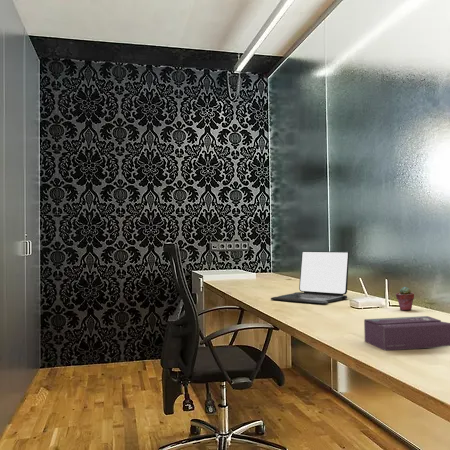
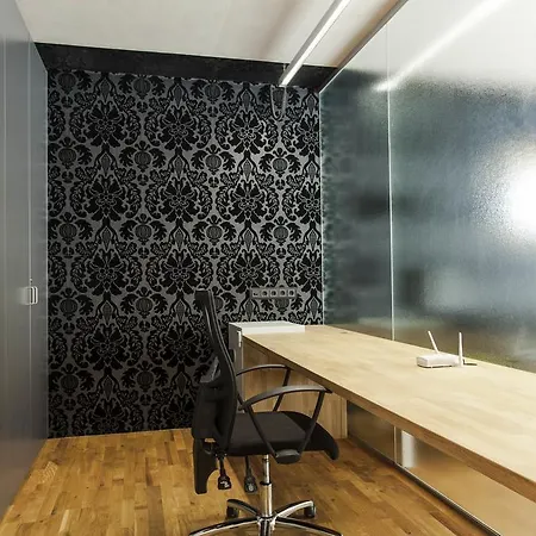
- tissue box (407, 332)
- laptop (311, 275)
- potted succulent (405, 298)
